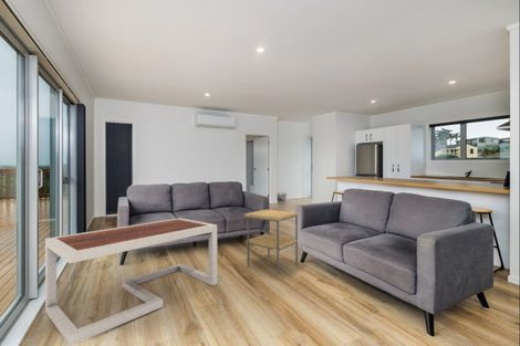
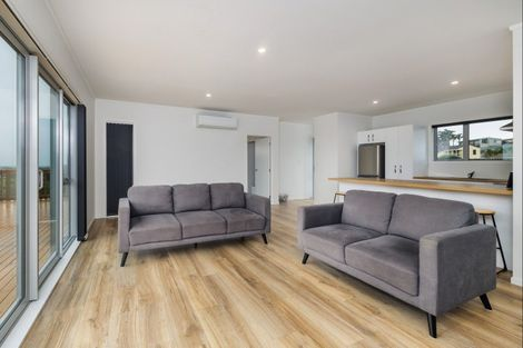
- coffee table (144, 274)
- side table (271, 239)
